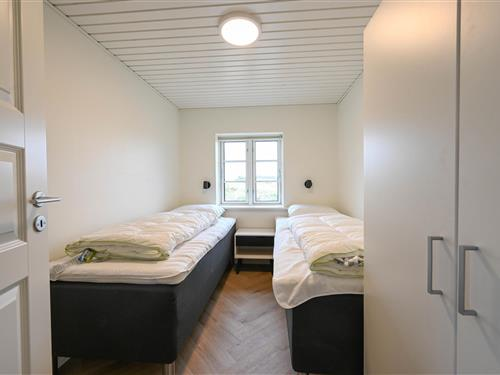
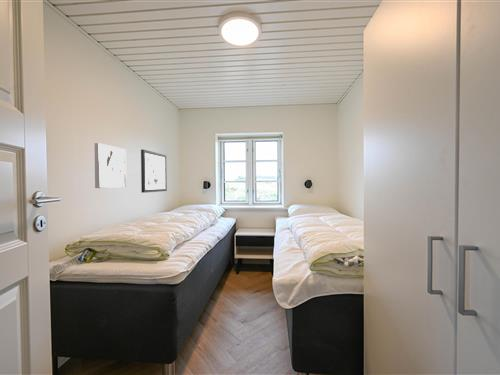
+ wall art (111, 167)
+ wall art (155, 172)
